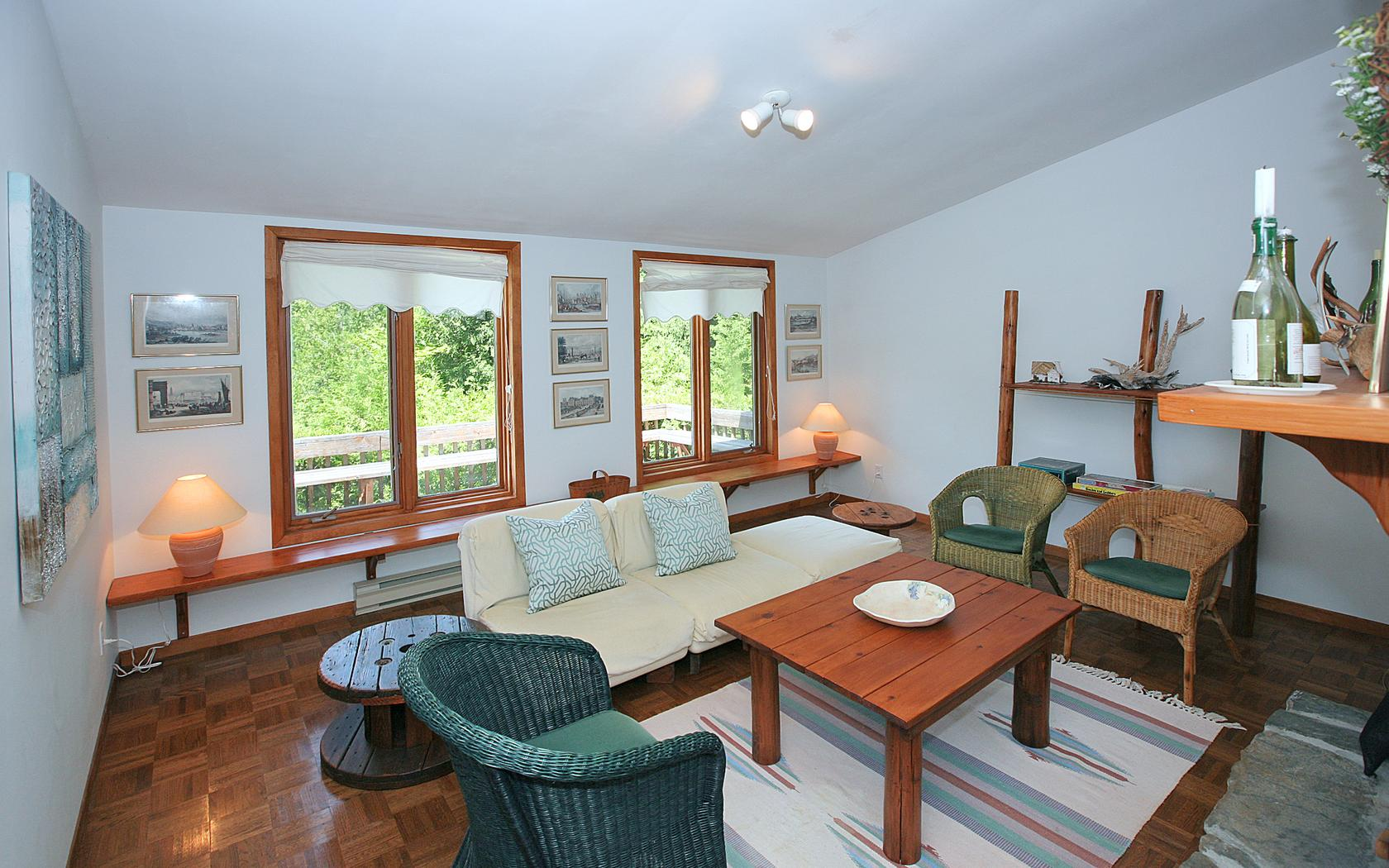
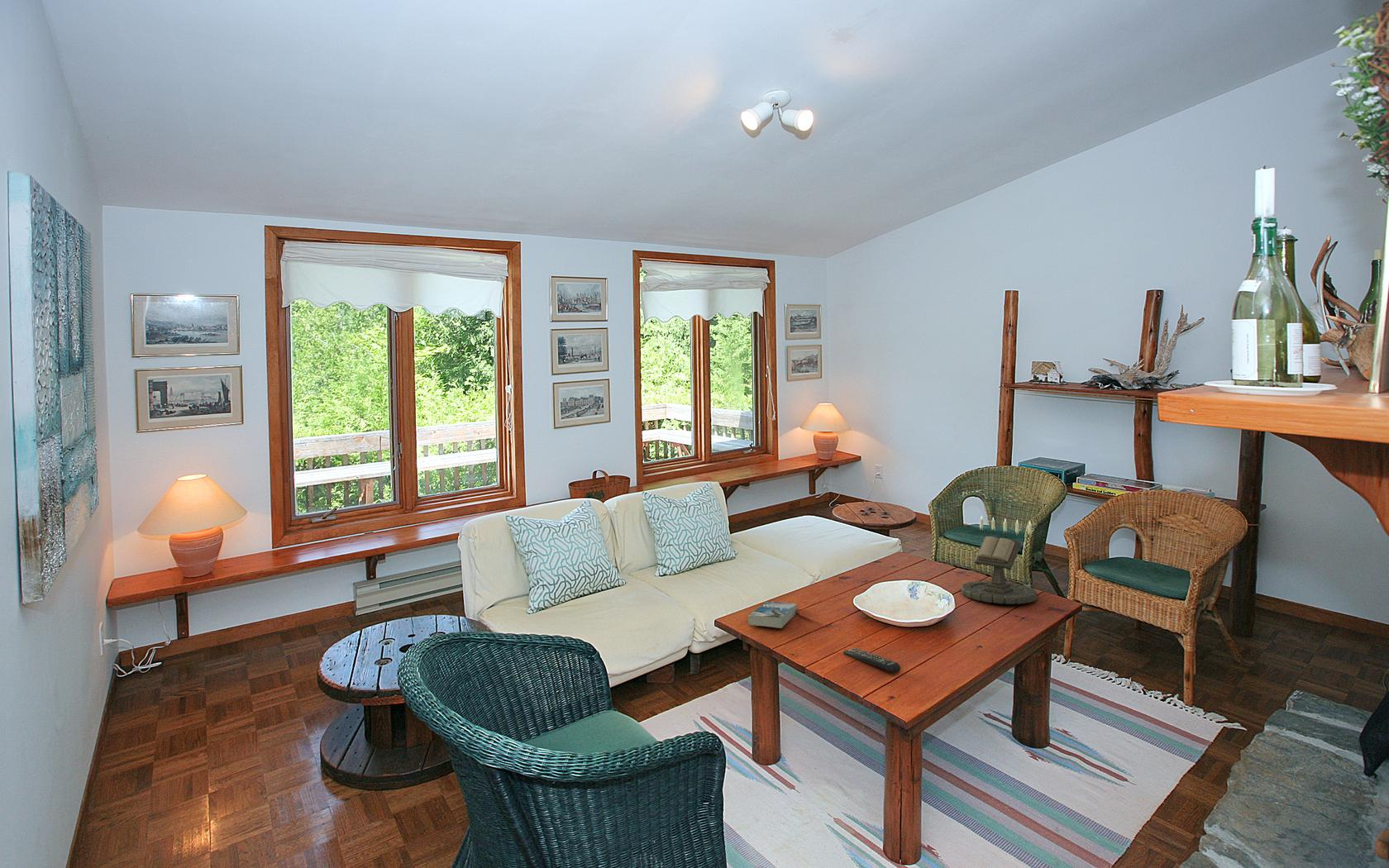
+ candle (998, 557)
+ book (773, 613)
+ remote control (871, 659)
